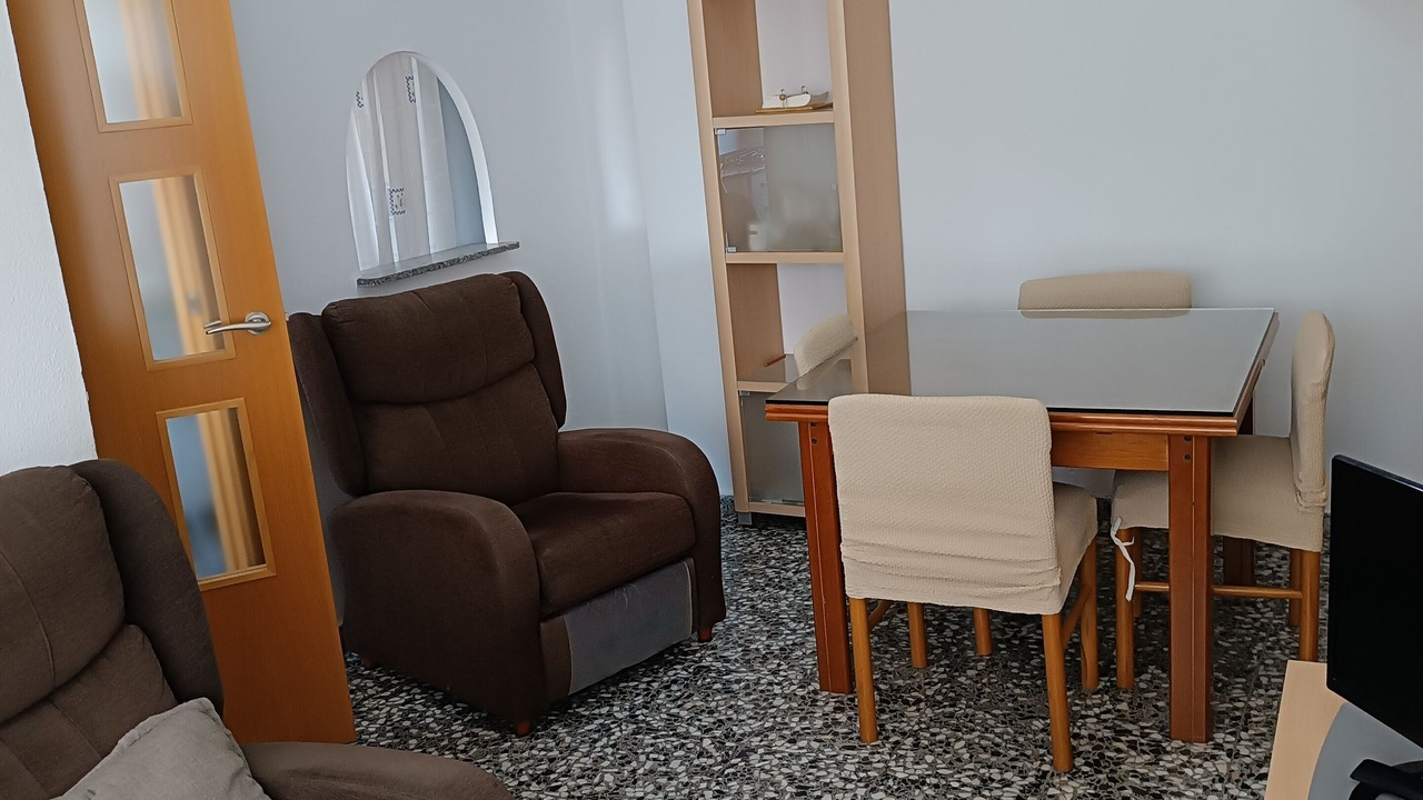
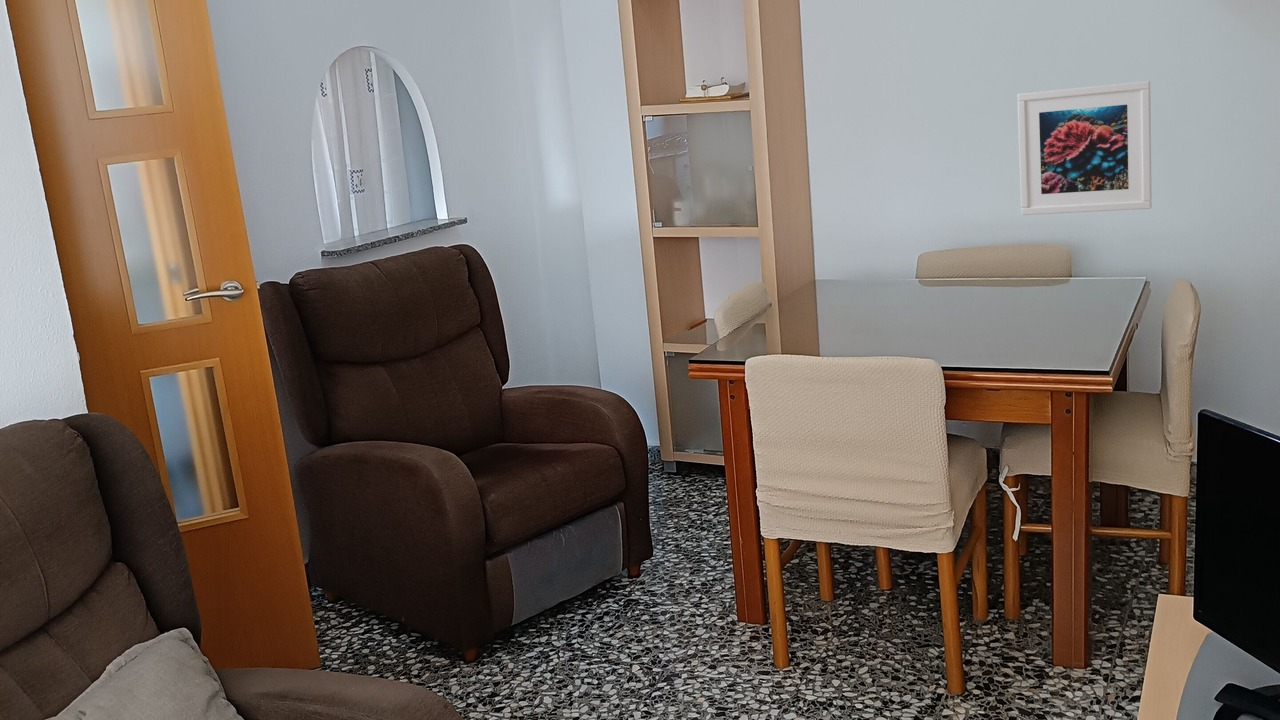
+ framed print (1083, 150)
